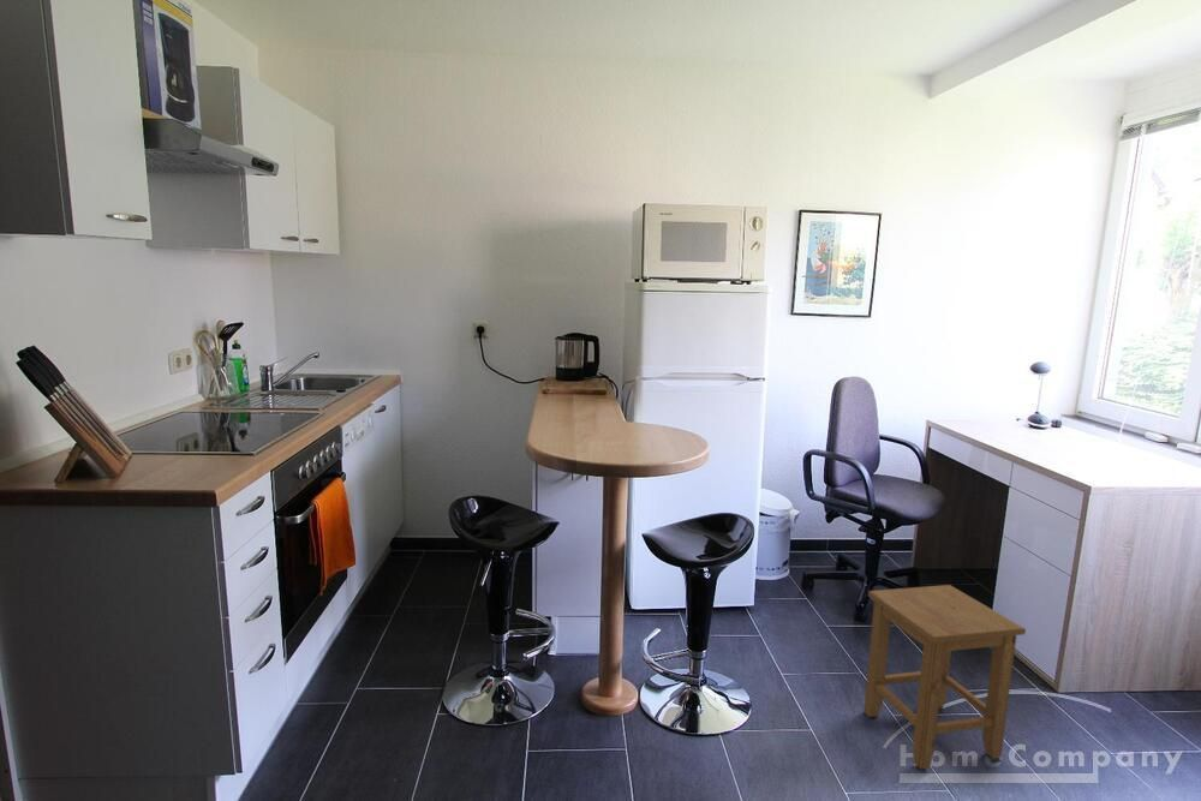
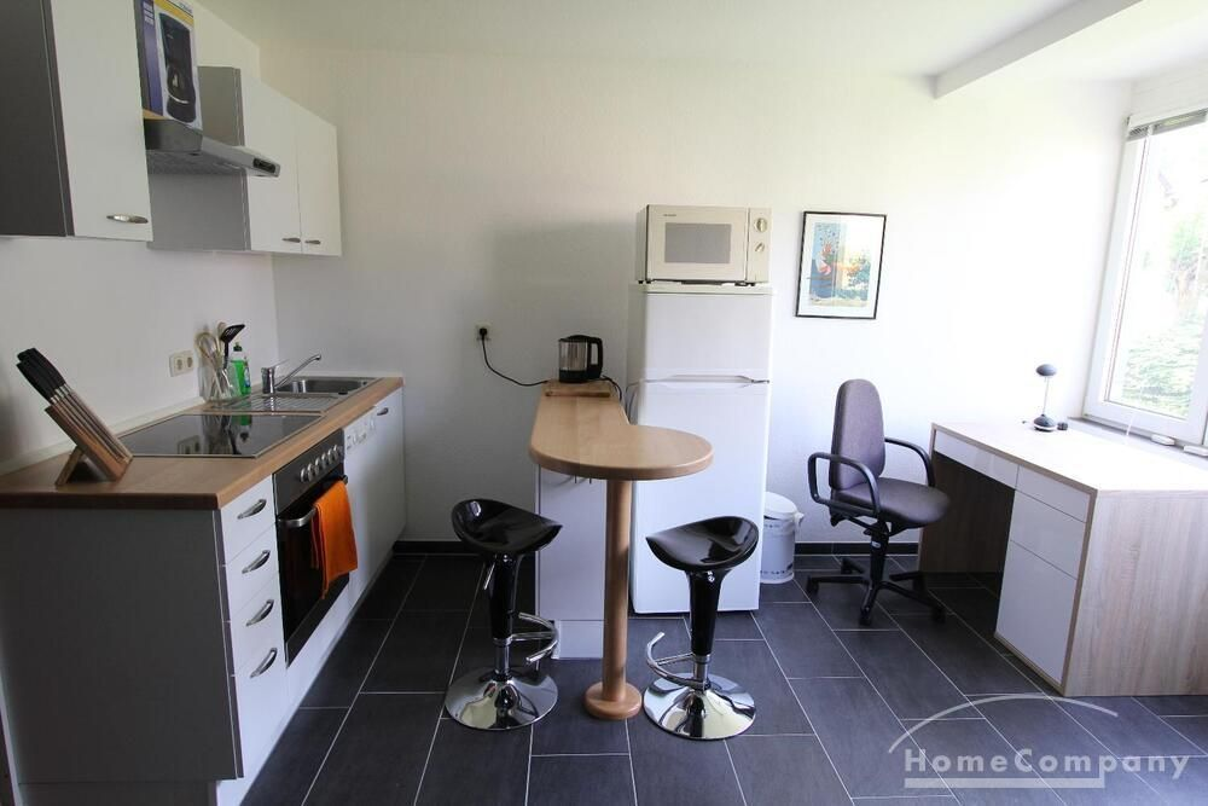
- stool (936, 671)
